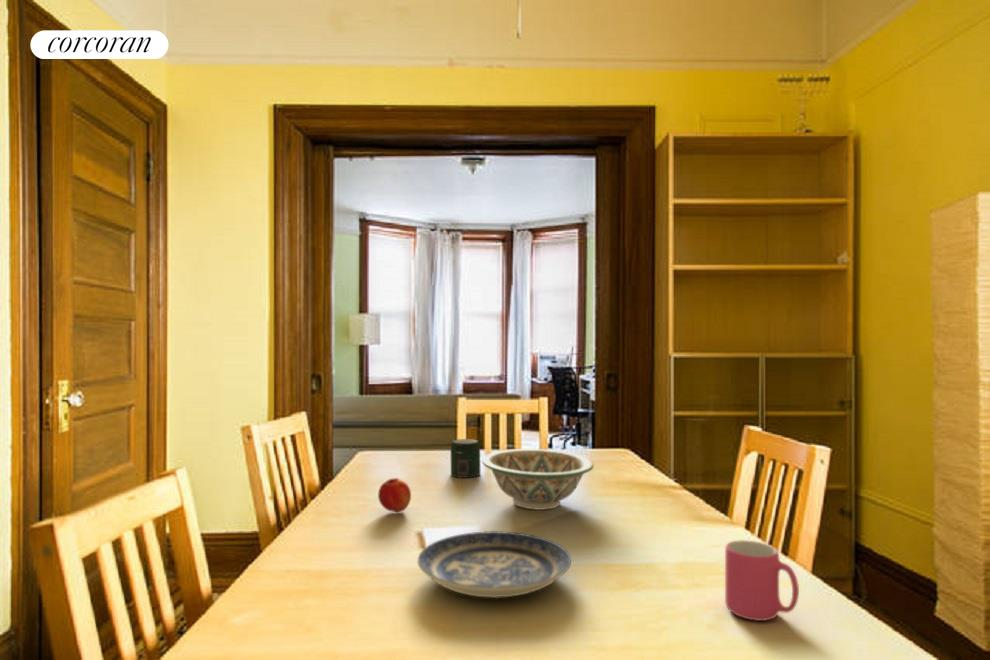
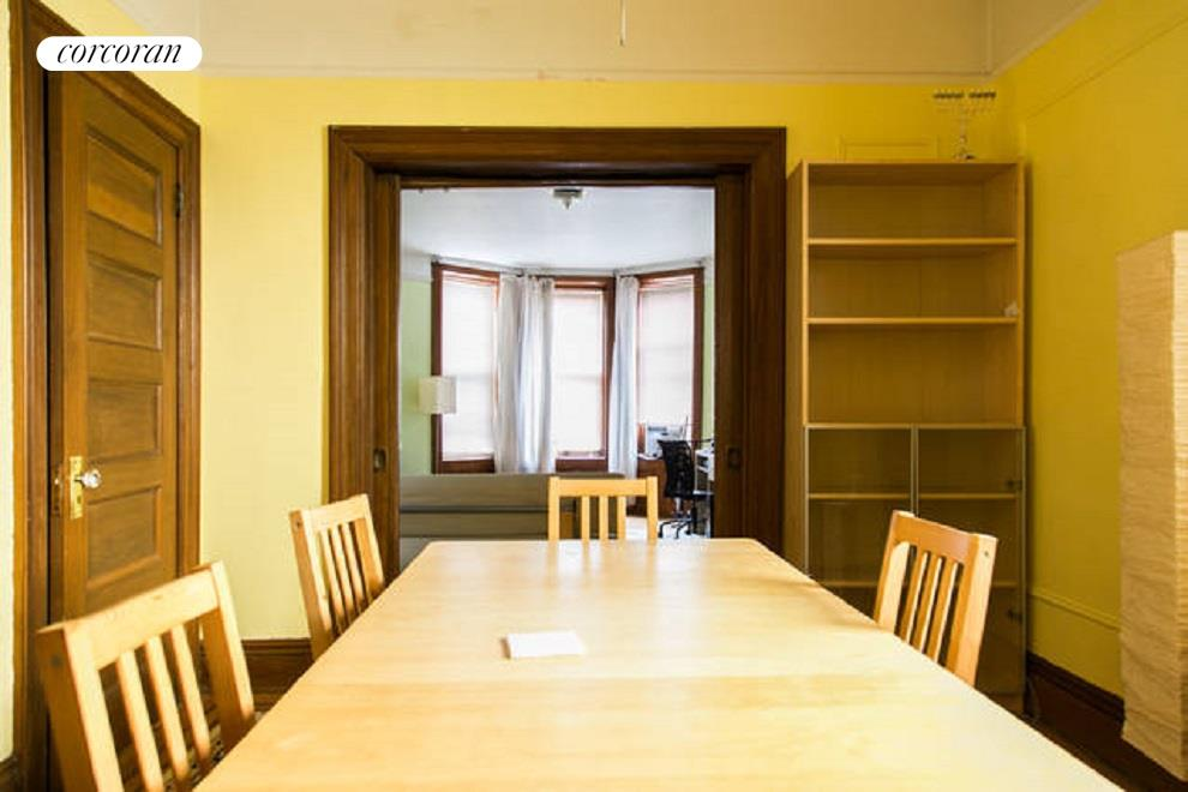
- plate (494, 567)
- decorative bowl (537, 481)
- peach (395, 495)
- mug (761, 583)
- jar (465, 457)
